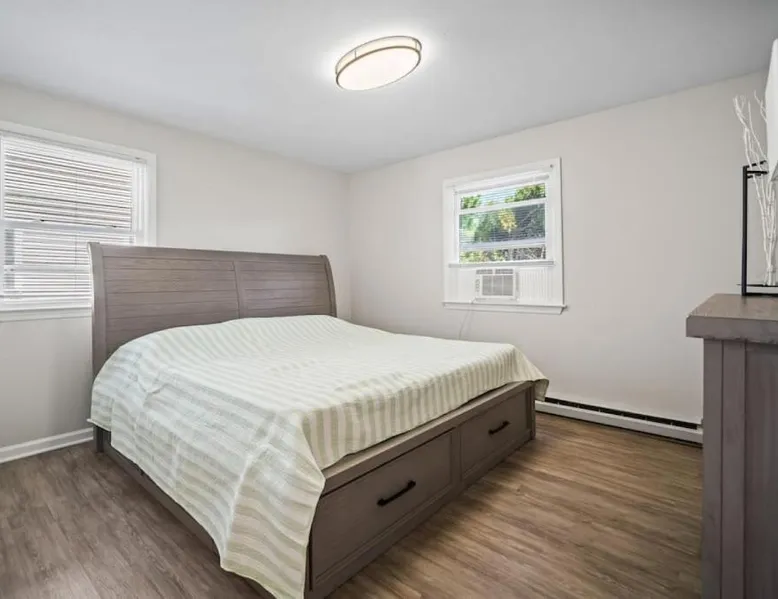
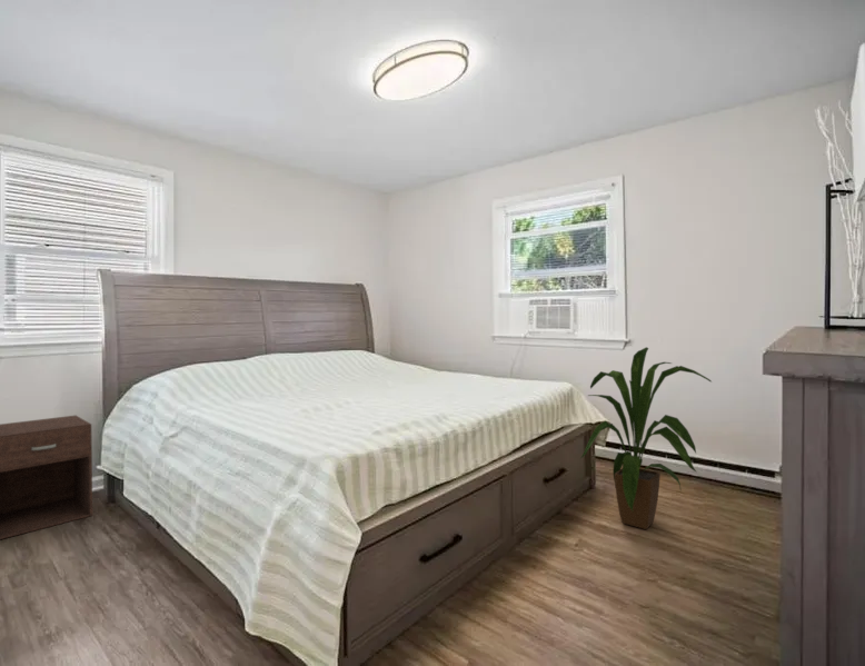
+ nightstand (38, 471)
+ house plant (643, 431)
